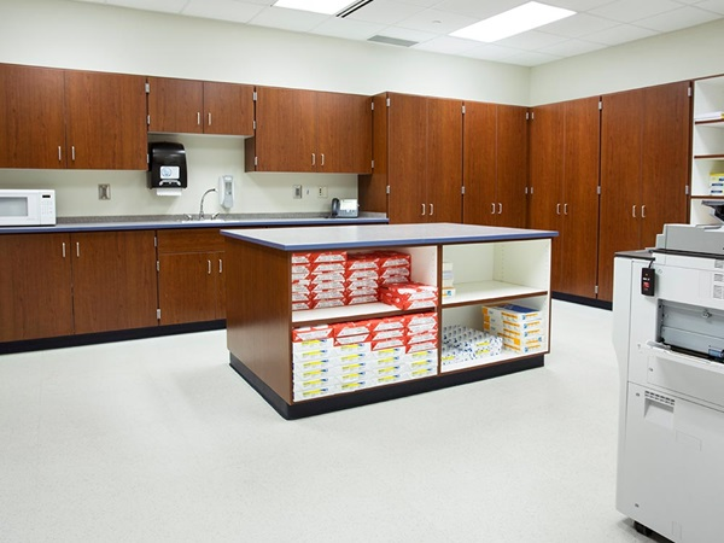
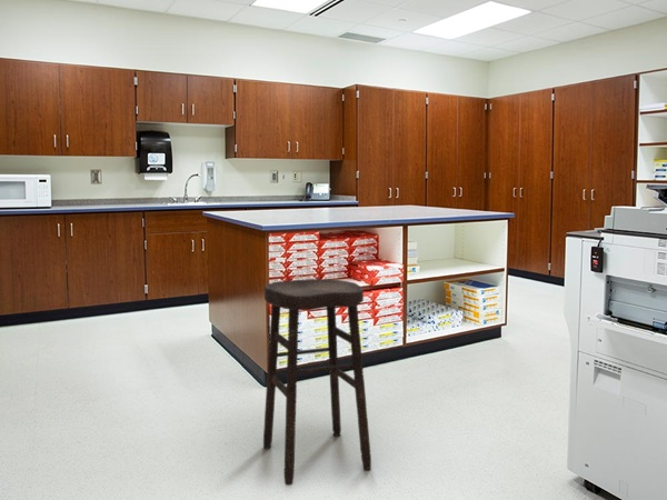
+ stool (315, 371)
